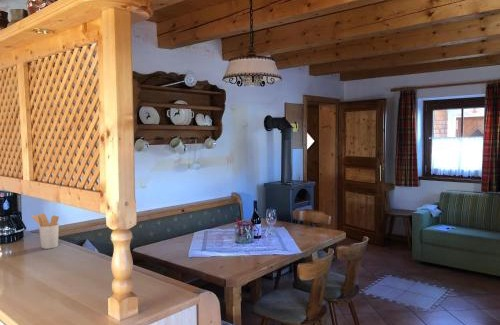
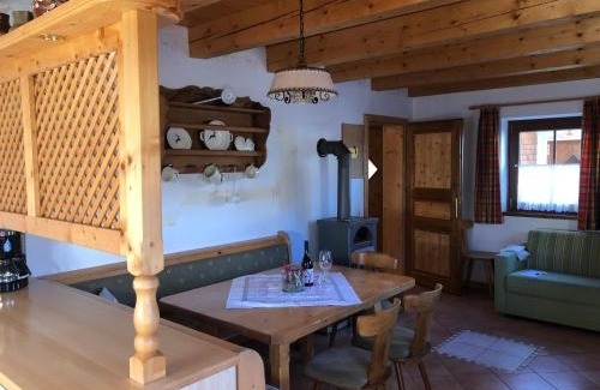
- utensil holder (45, 229)
